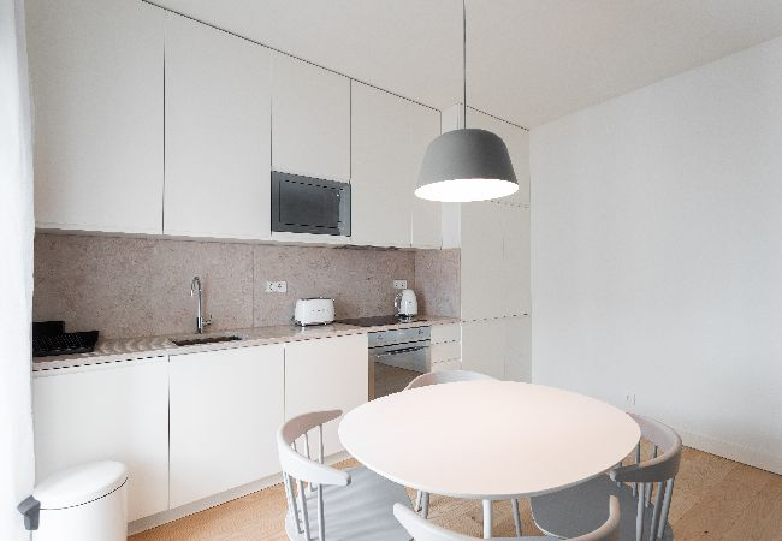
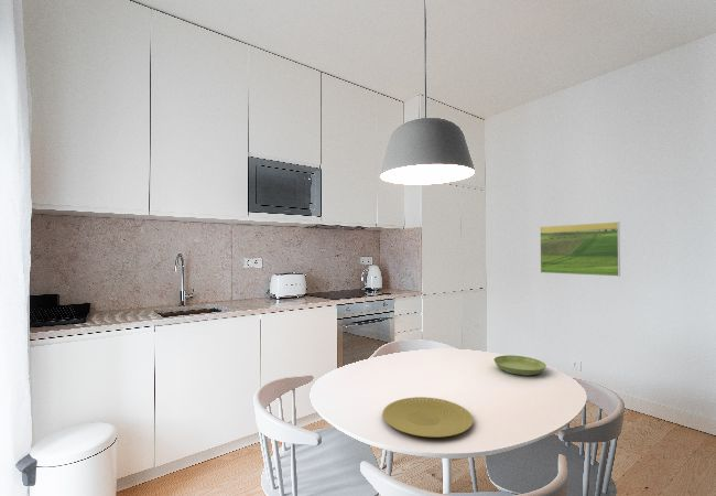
+ plate (426, 416)
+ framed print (576, 249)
+ saucer (519, 365)
